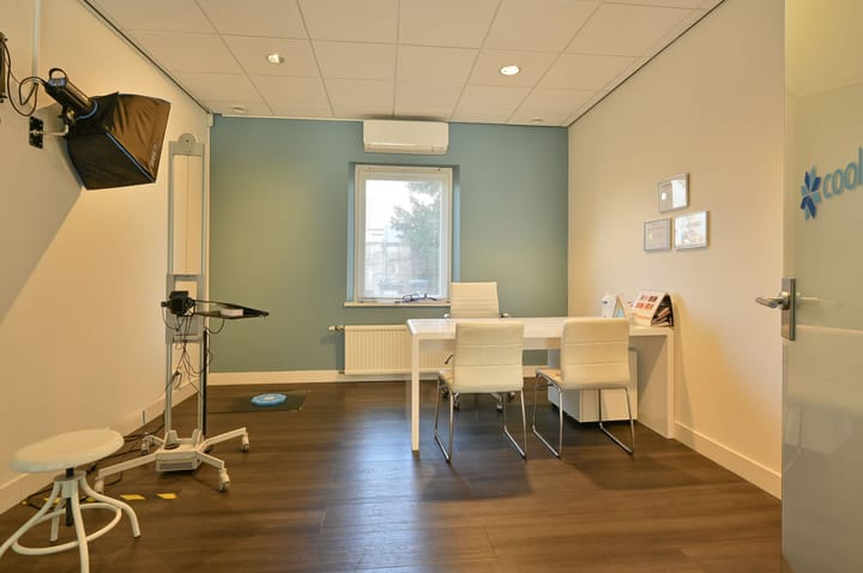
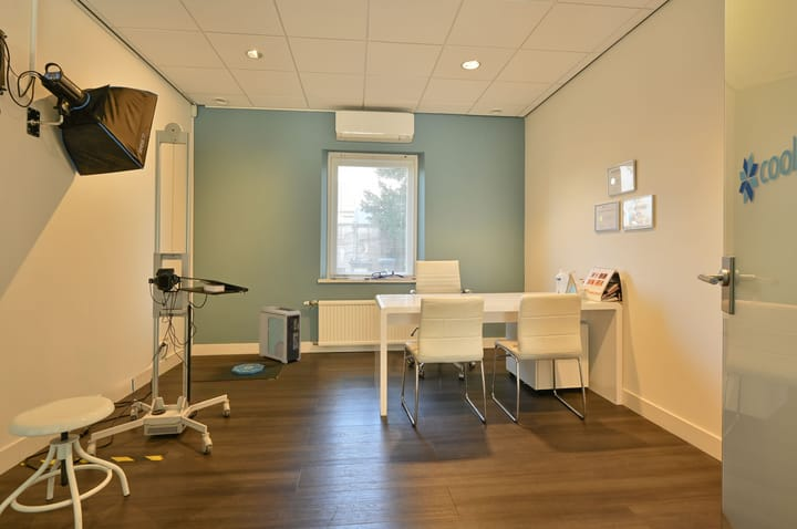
+ air purifier (279, 332)
